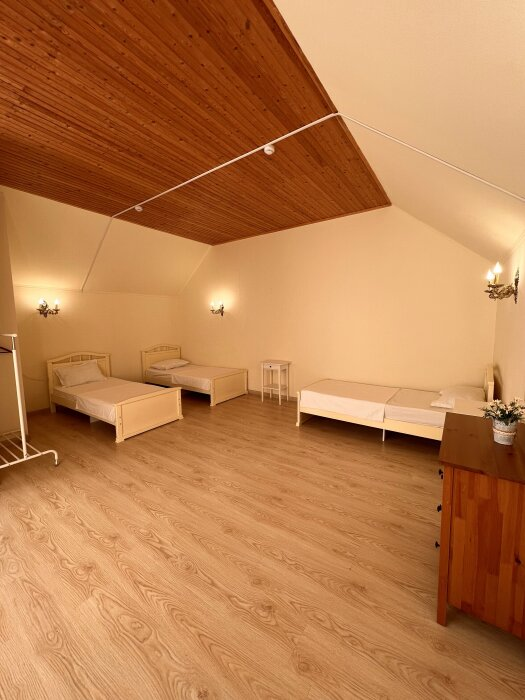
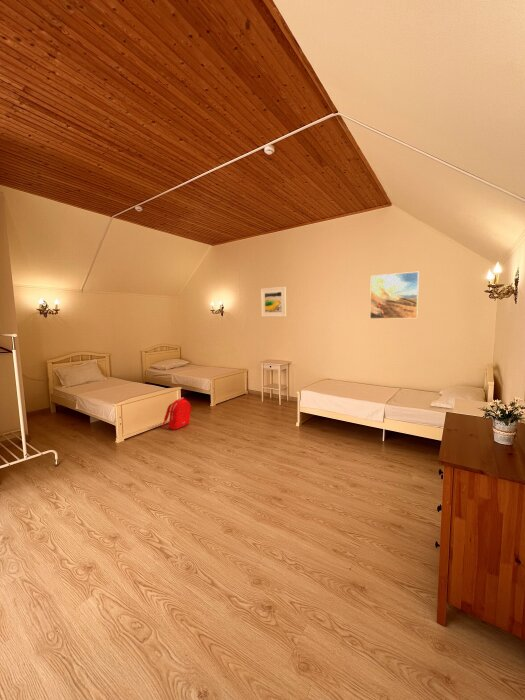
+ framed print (273, 302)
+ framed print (393, 296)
+ backpack (178, 411)
